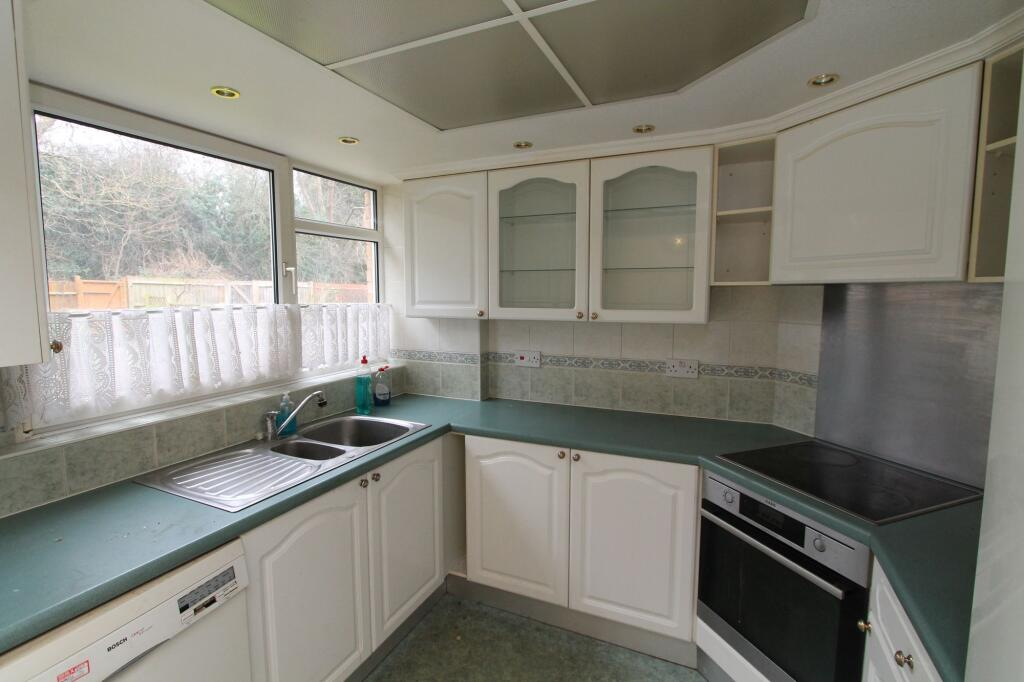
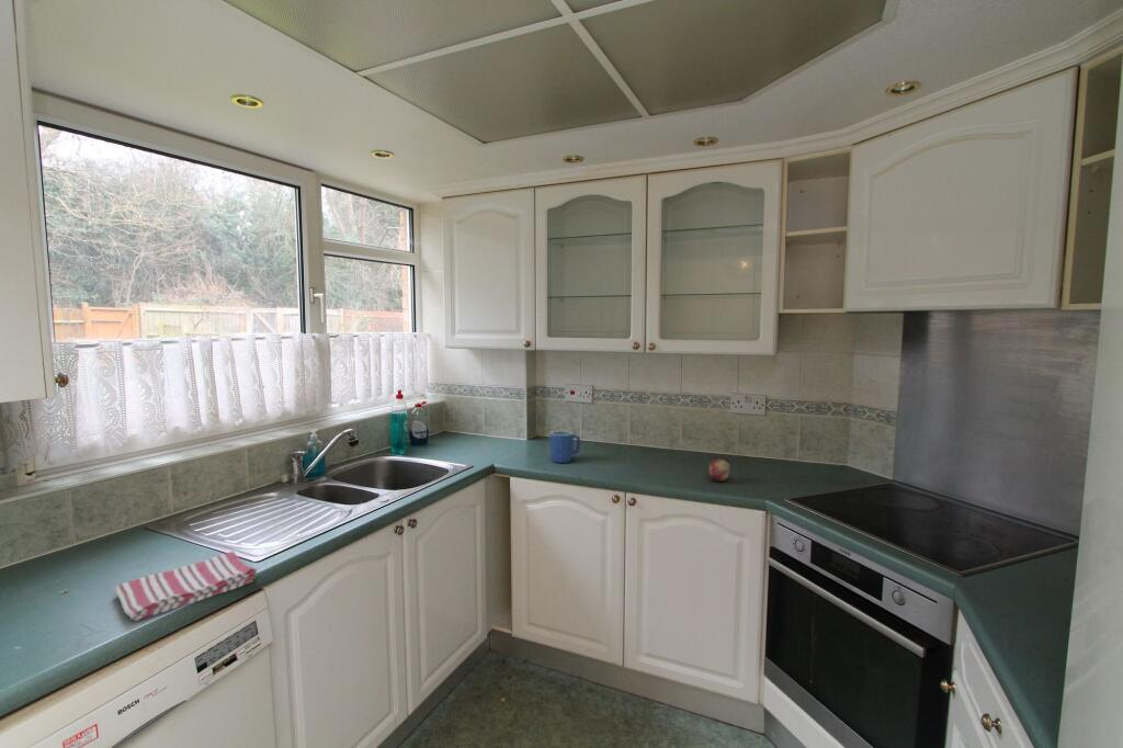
+ fruit (718, 469)
+ dish towel (188, 580)
+ mug (564, 446)
